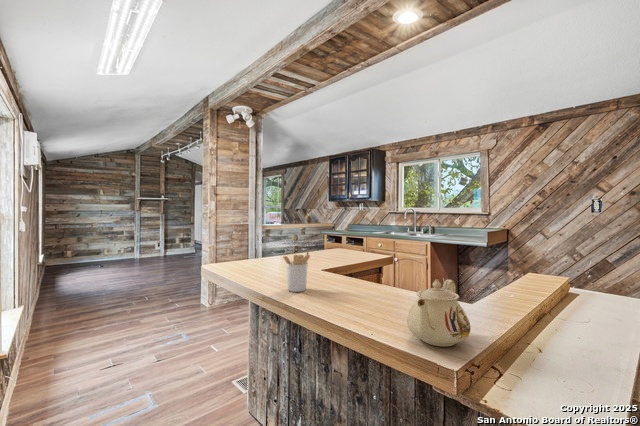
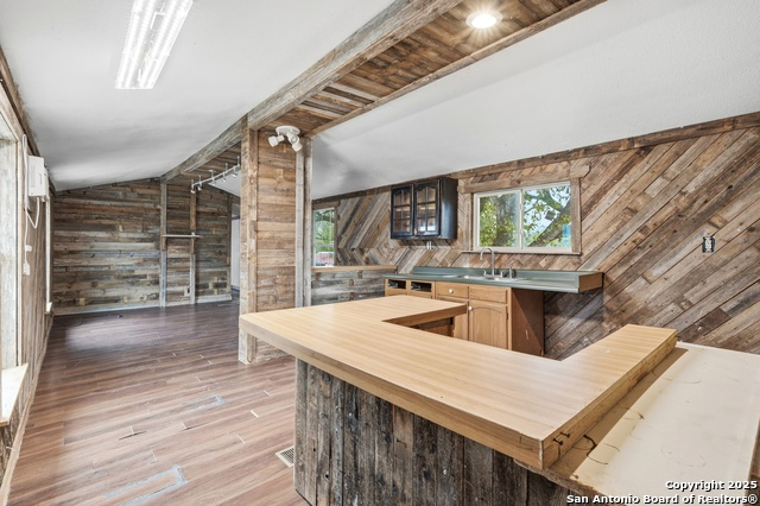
- utensil holder (298, 270)
- teapot (437, 309)
